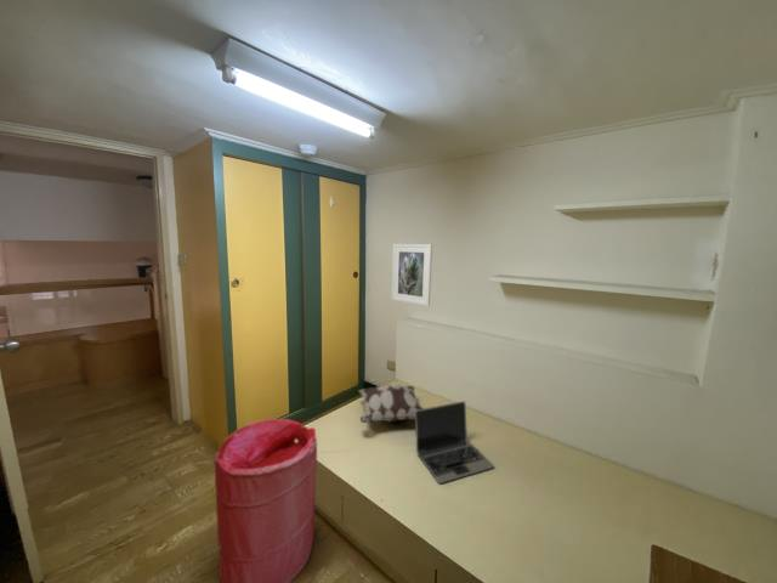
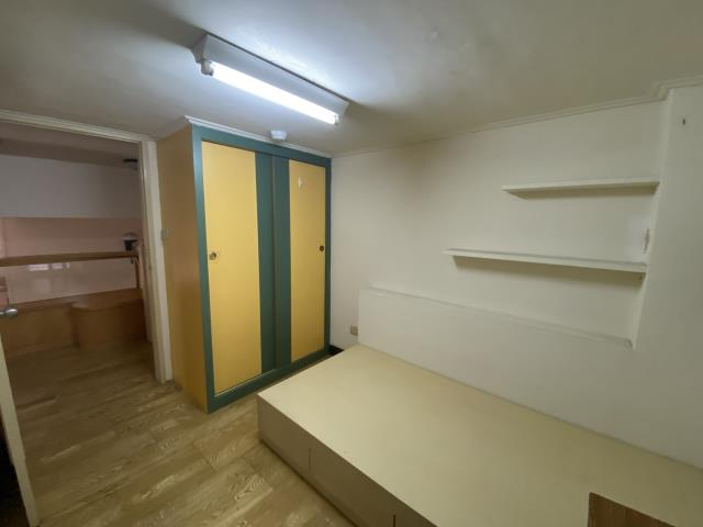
- laundry hamper (270, 494)
- laptop (453, 437)
- decorative pillow (390, 402)
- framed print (410, 273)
